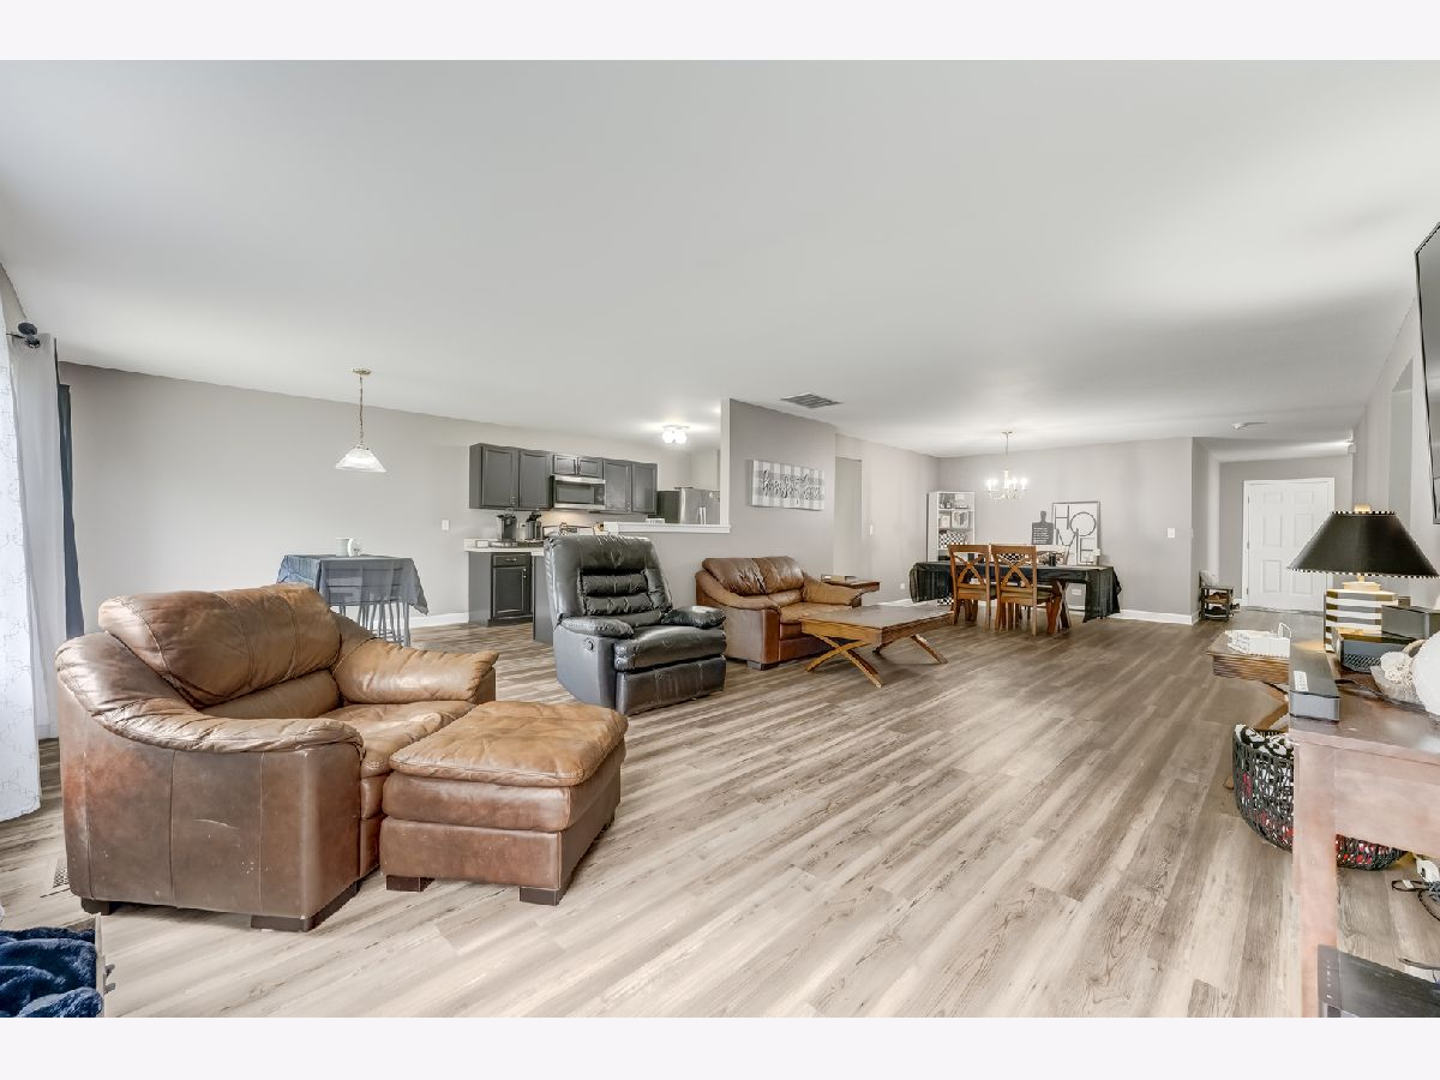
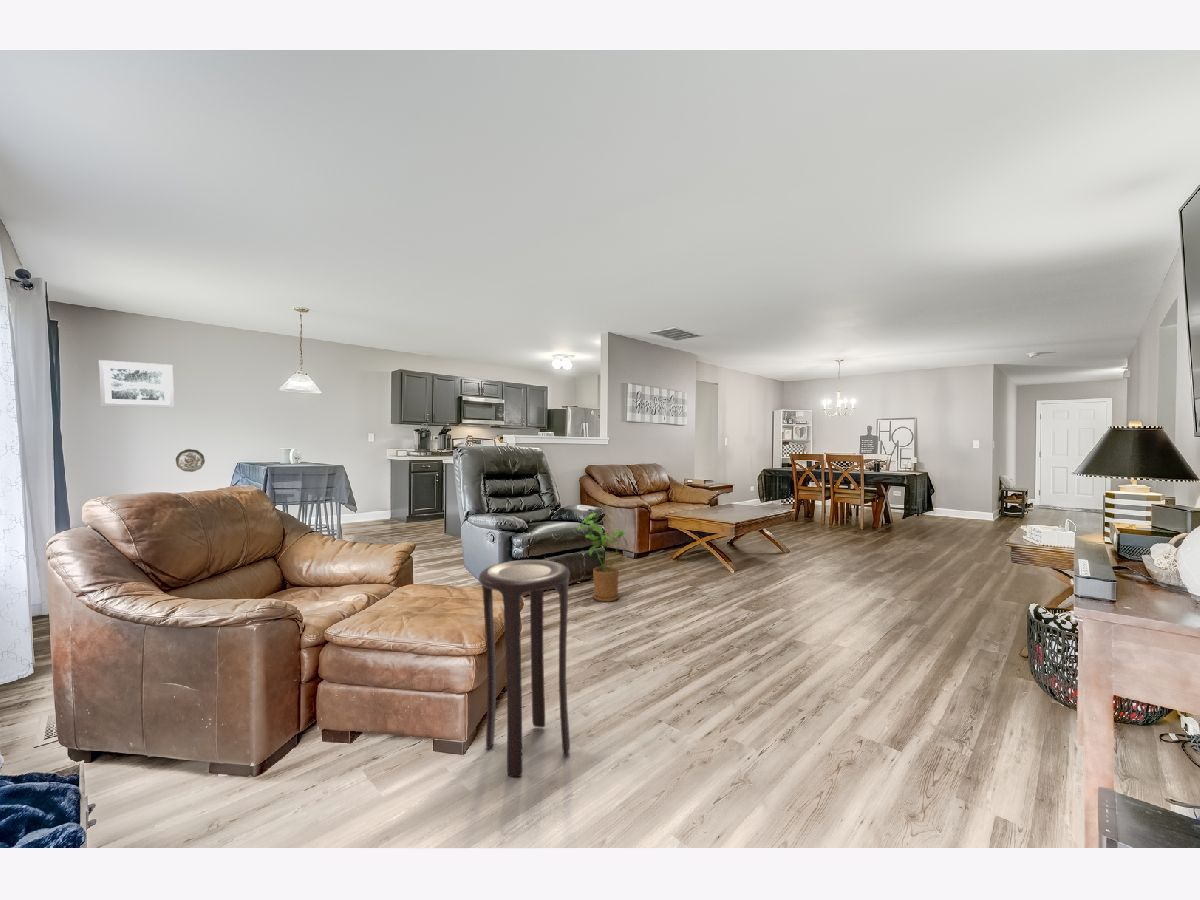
+ house plant (603, 555)
+ decorative plate (190, 460)
+ wall art (137, 384)
+ stool (531, 660)
